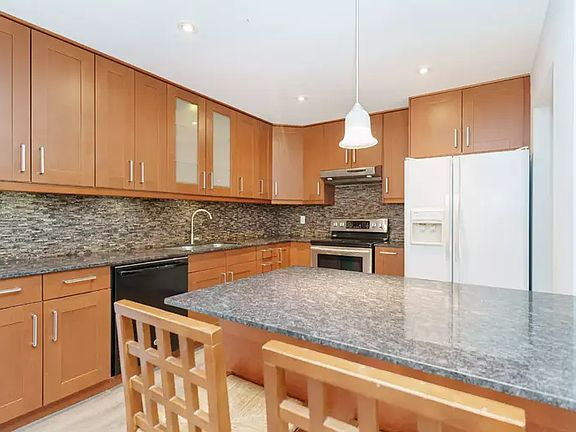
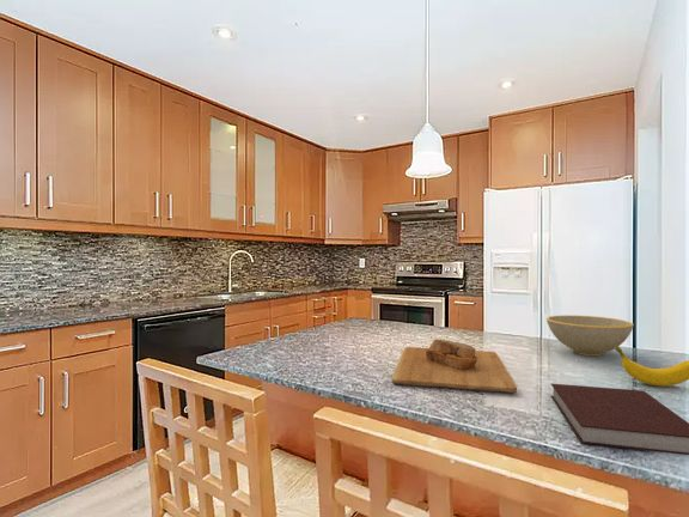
+ bowl (587, 336)
+ banana (657, 369)
+ cutting board (450, 353)
+ notebook (616, 413)
